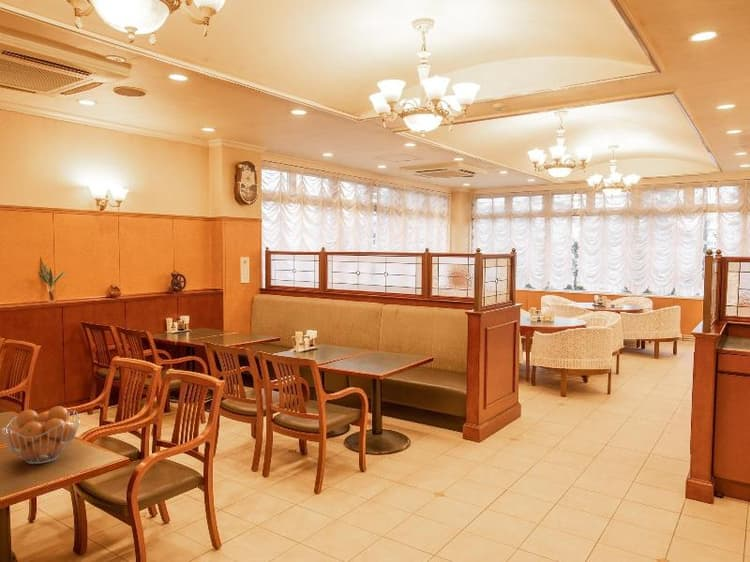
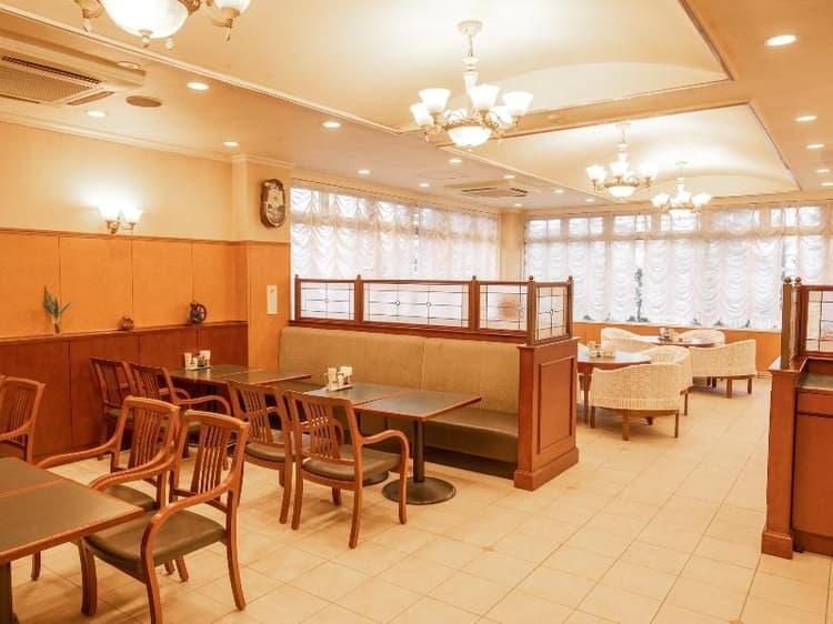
- fruit basket (42, 433)
